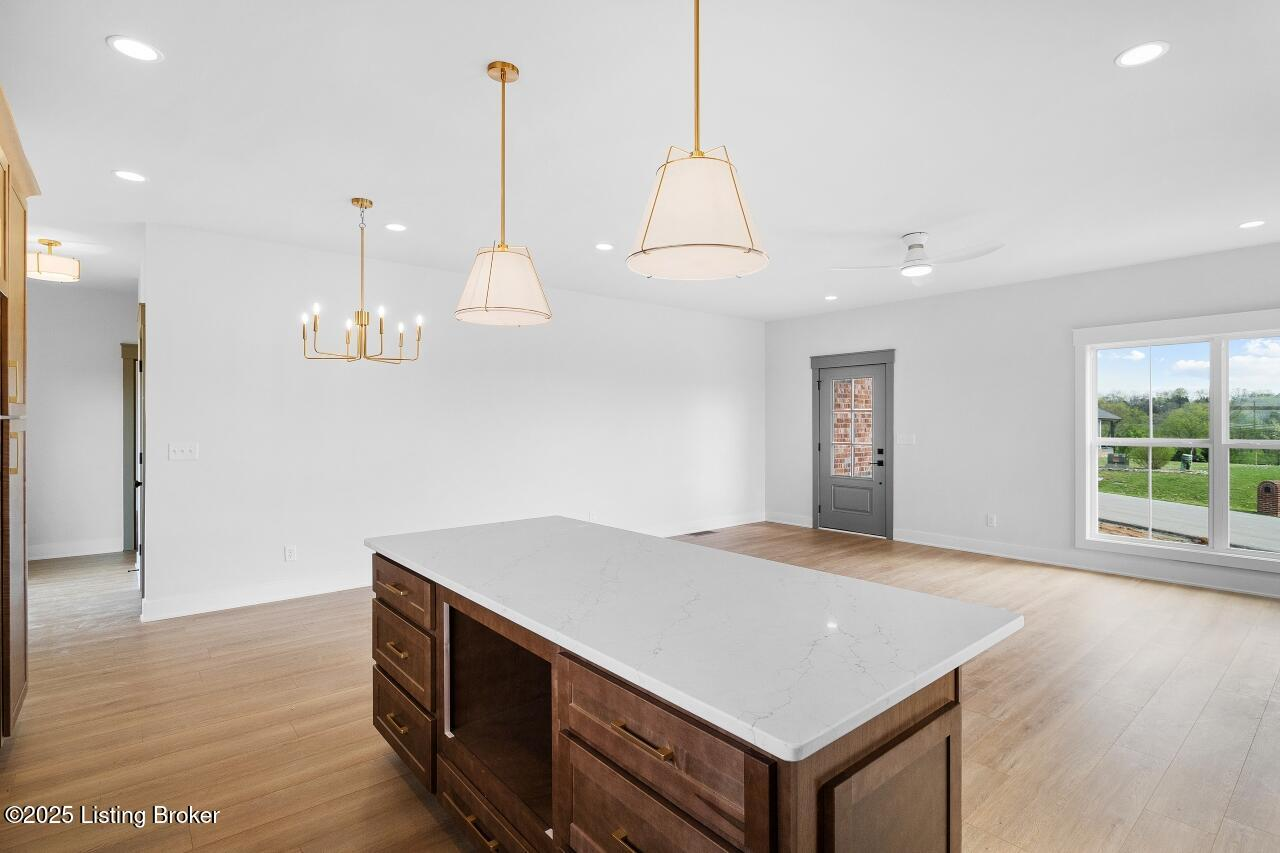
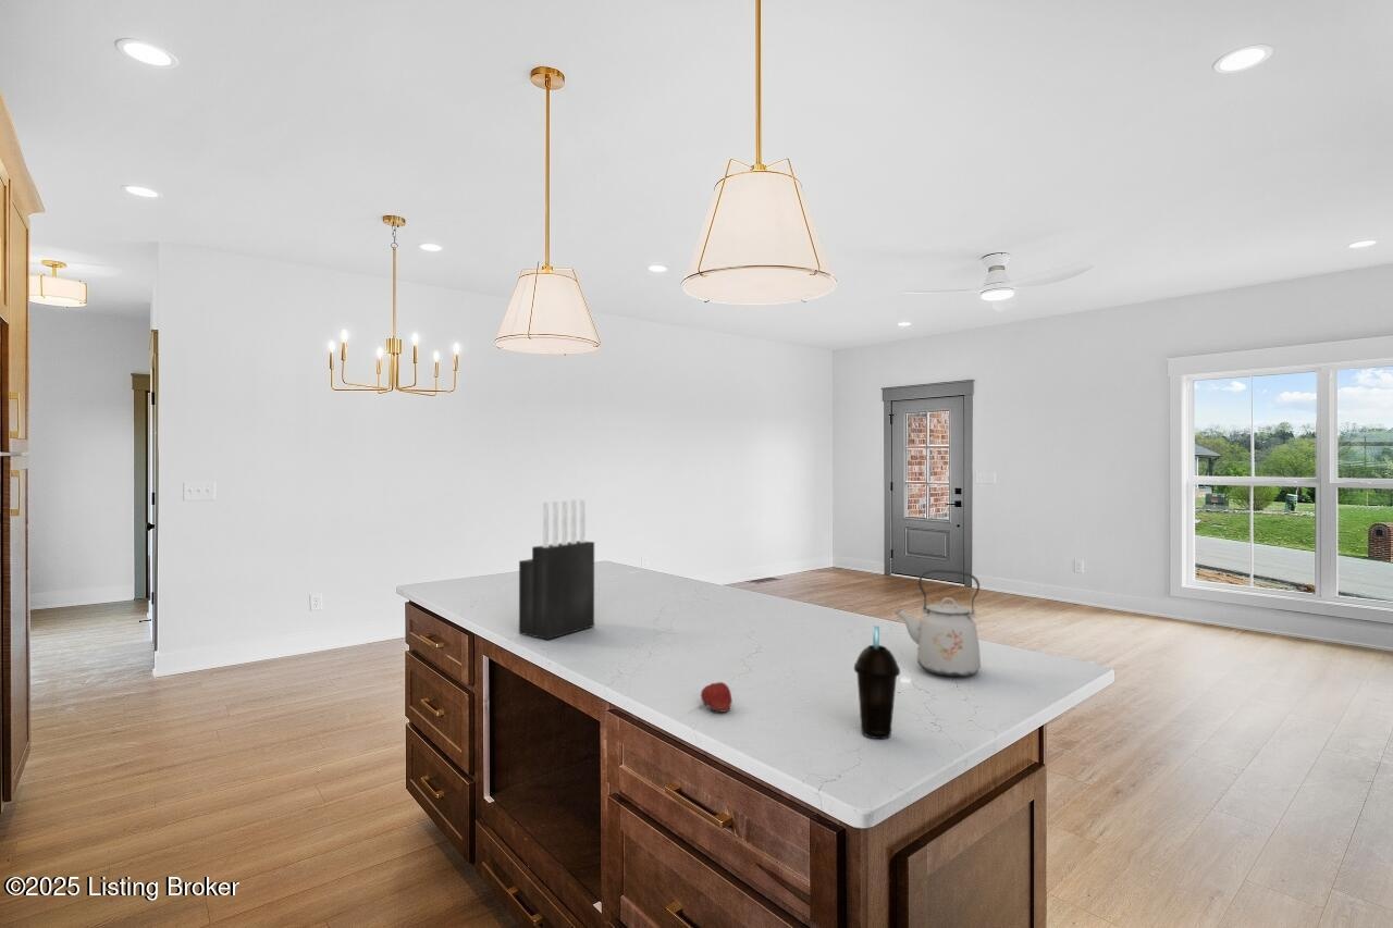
+ kettle (936, 619)
+ fruit (717, 695)
+ knife block (554, 565)
+ cup (876, 680)
